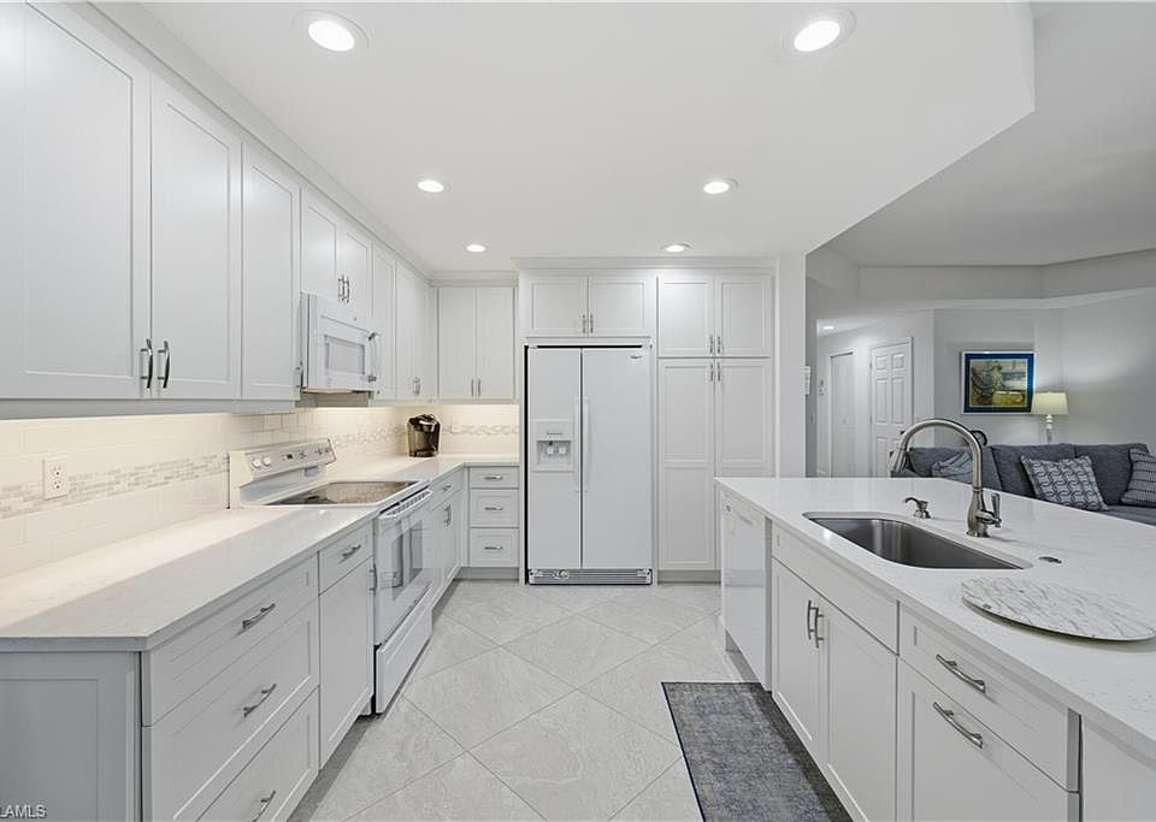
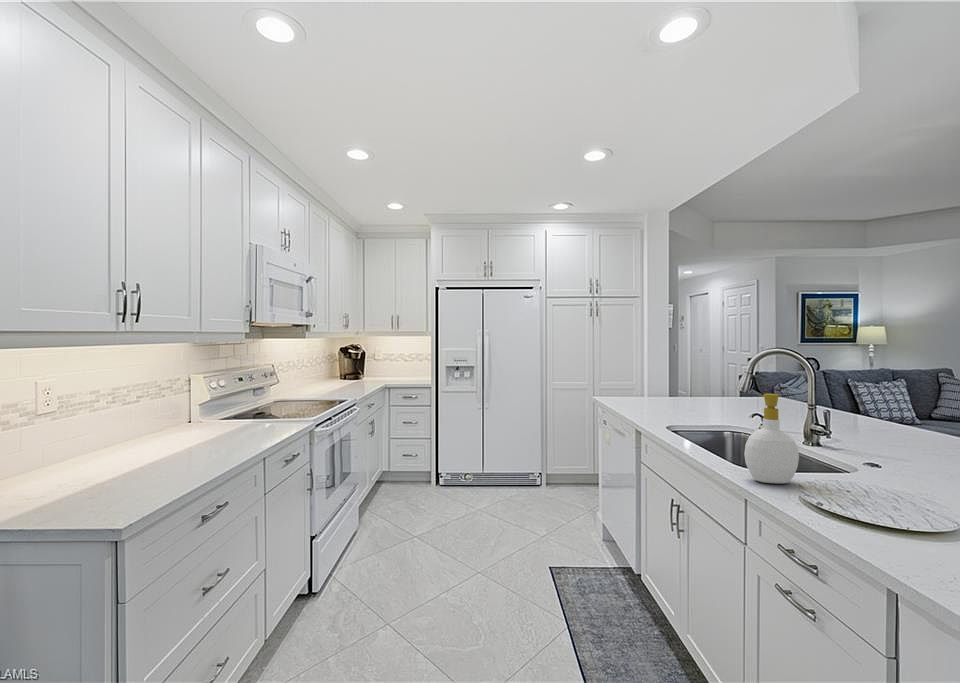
+ soap bottle (770, 437)
